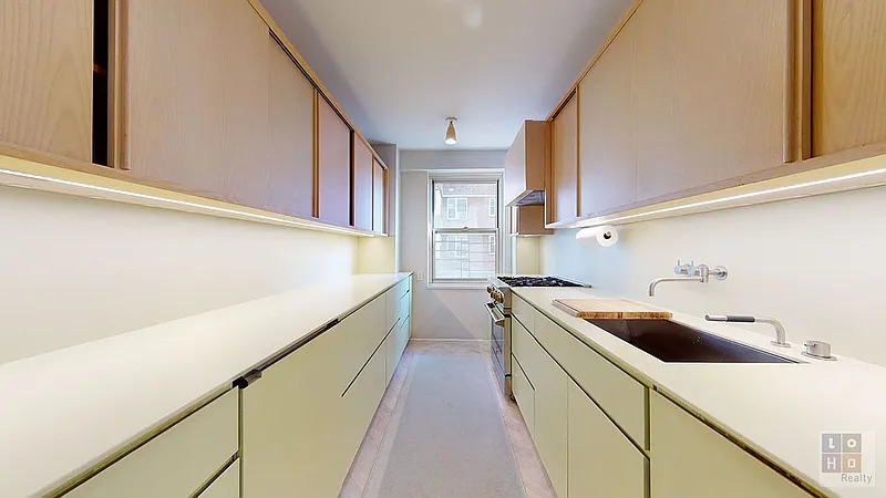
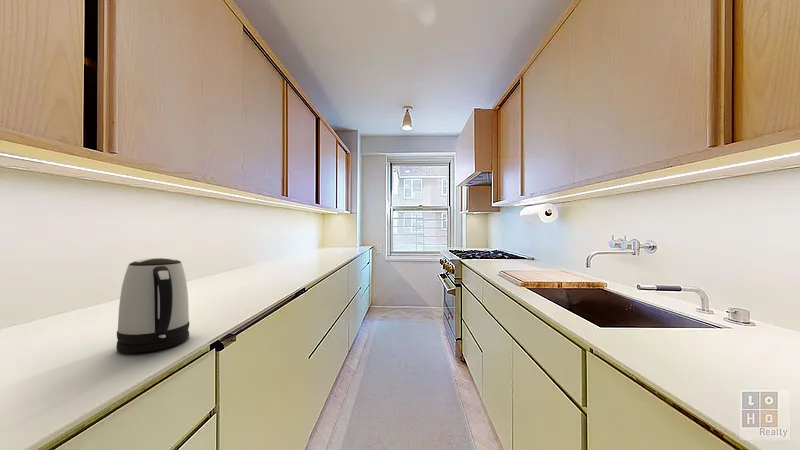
+ kettle (157, 301)
